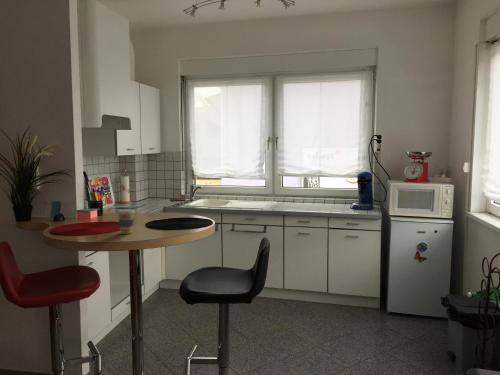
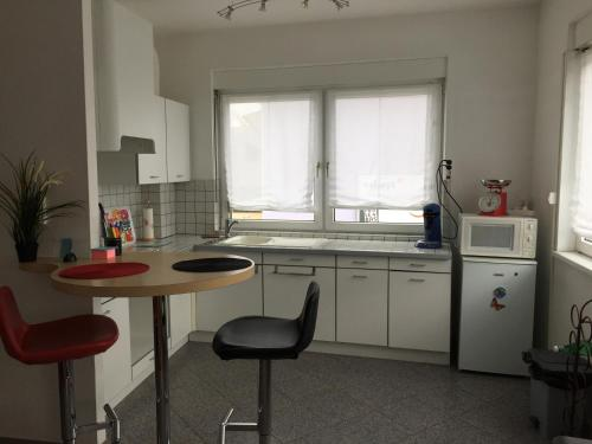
- coffee cup (126, 221)
